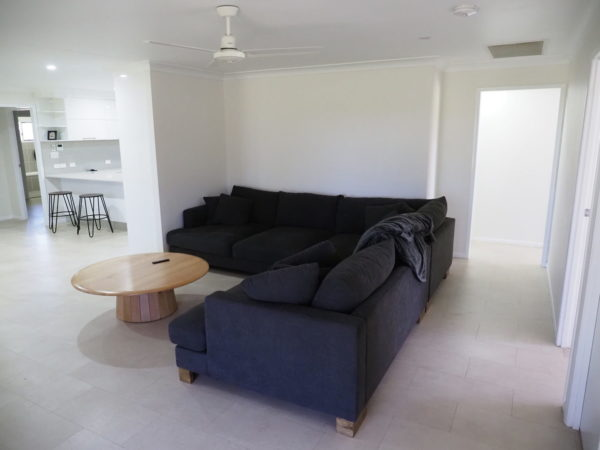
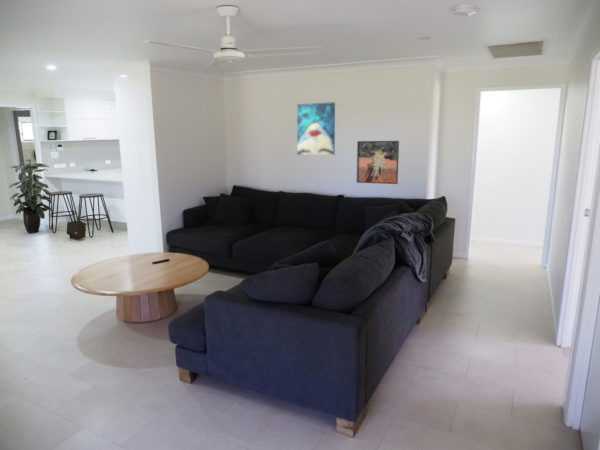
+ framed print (377, 162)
+ indoor plant (32, 196)
+ wall art (315, 129)
+ rock (76, 229)
